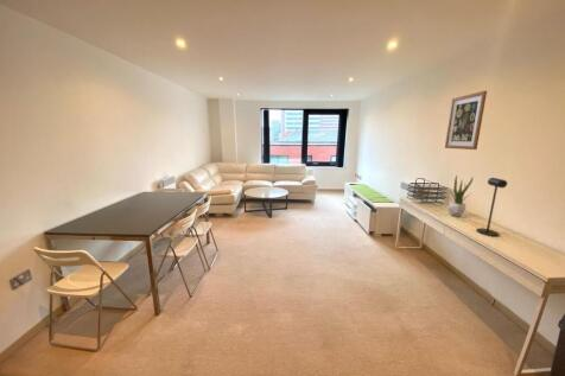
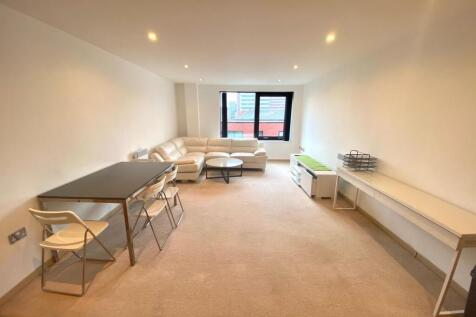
- desk lamp (491, 206)
- wall art (463, 122)
- potted plant (458, 196)
